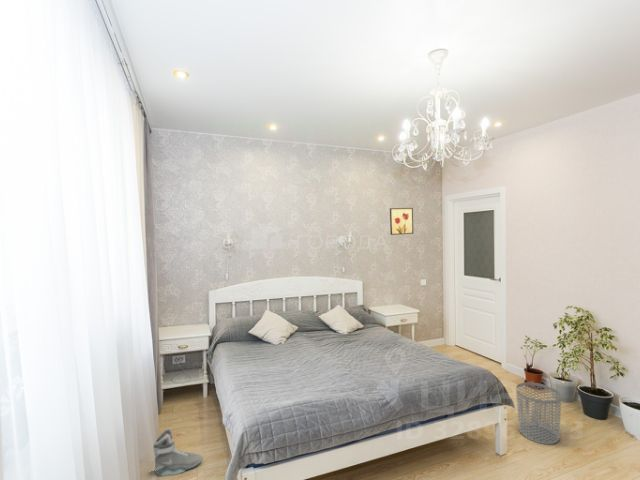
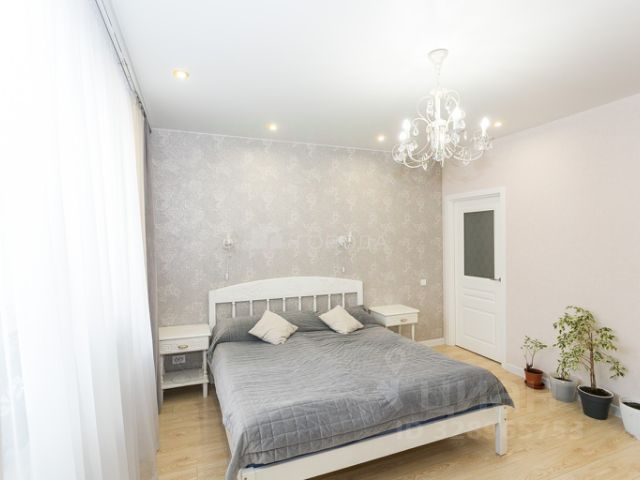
- waste bin (538, 412)
- sneaker (176, 449)
- wall art (401, 221)
